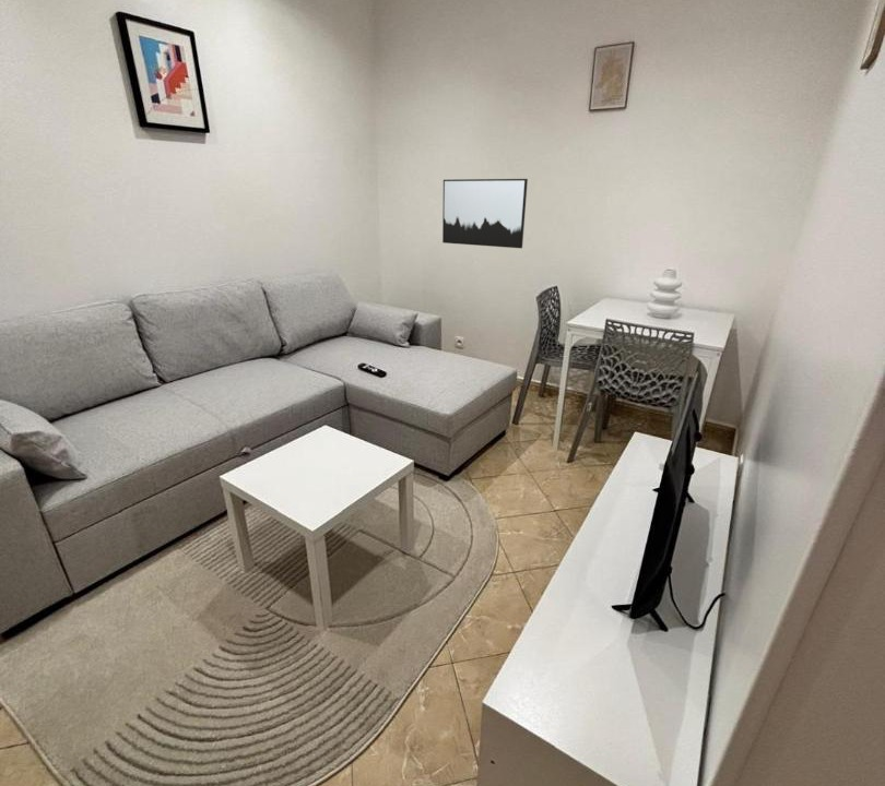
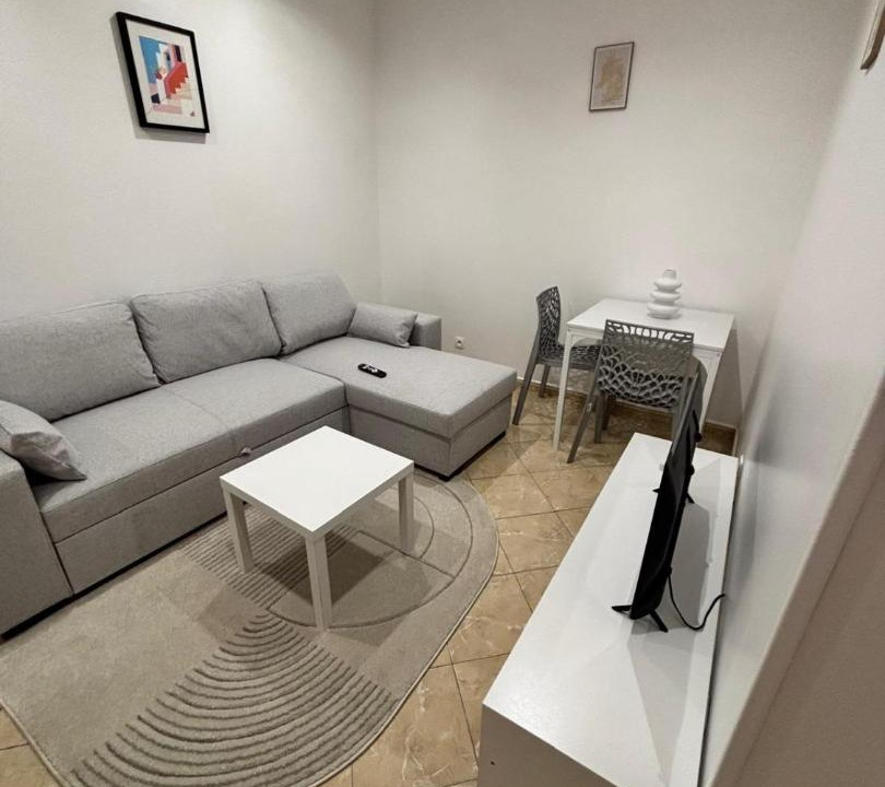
- wall art (482, 213)
